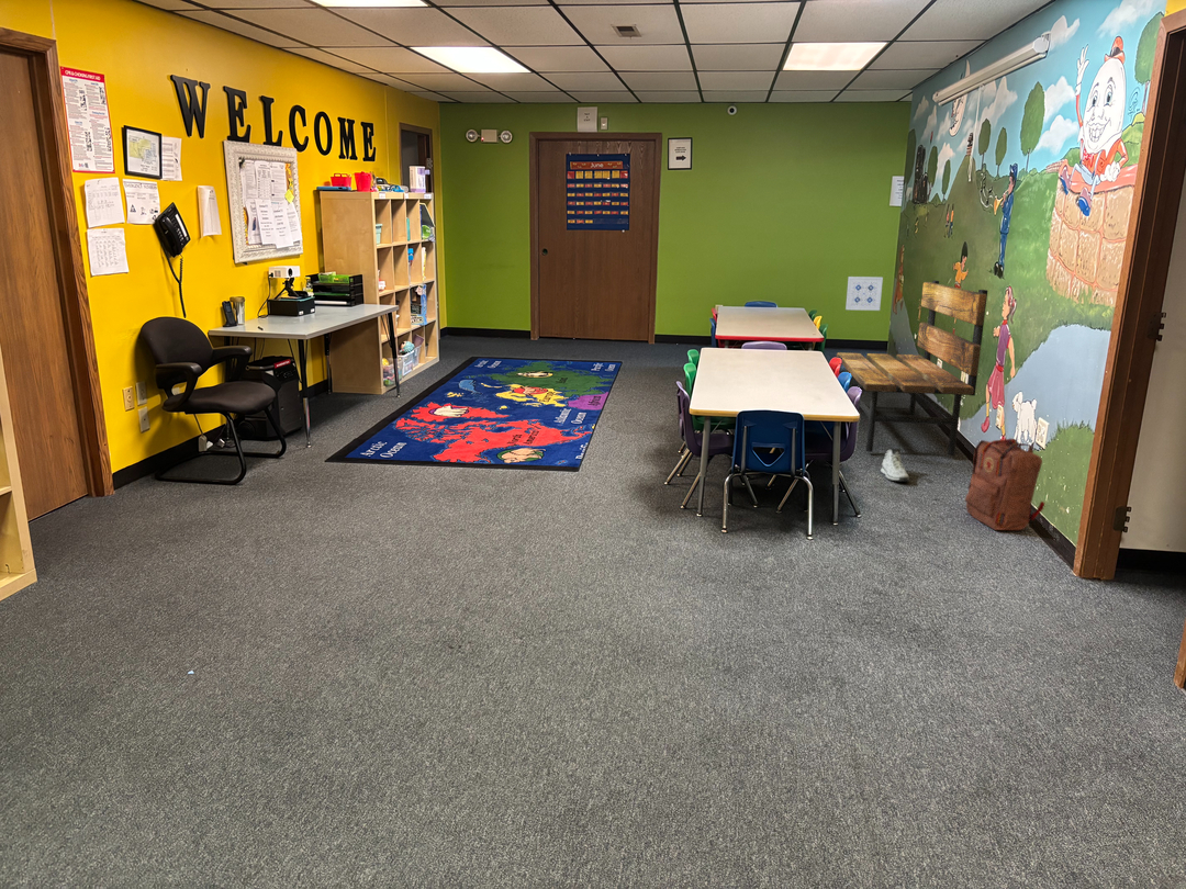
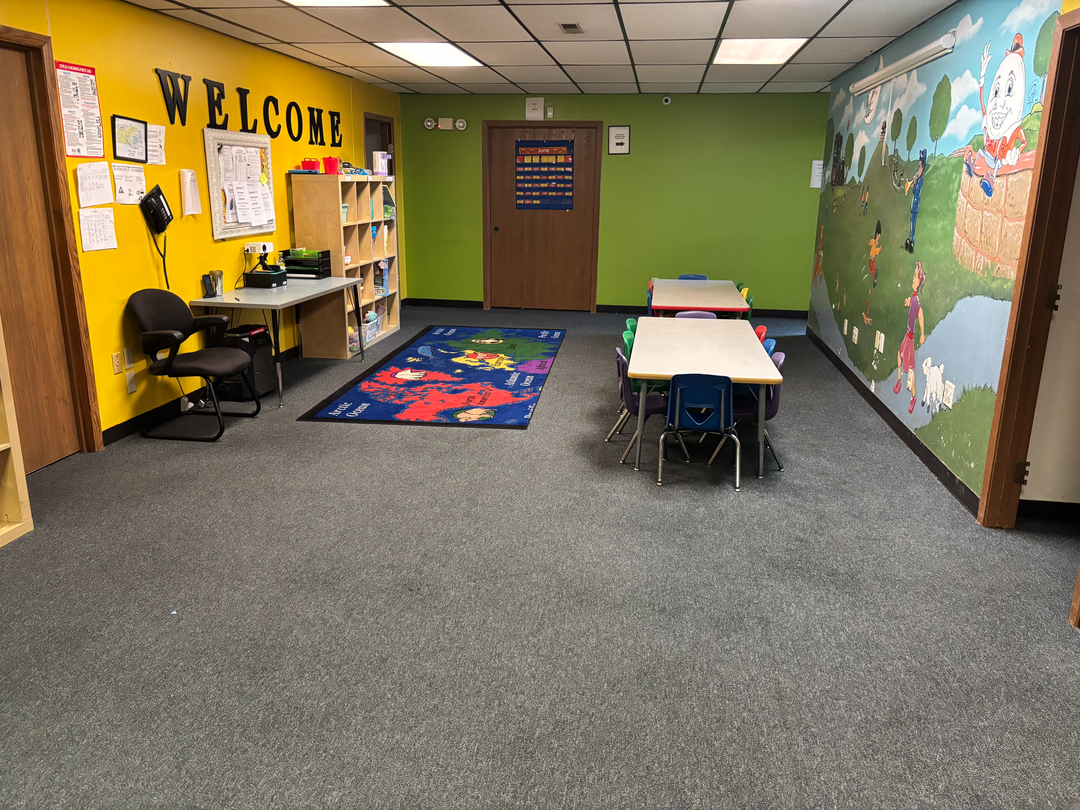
- wall art (863, 293)
- sneaker (894, 463)
- bench (897, 359)
- backpack (1005, 480)
